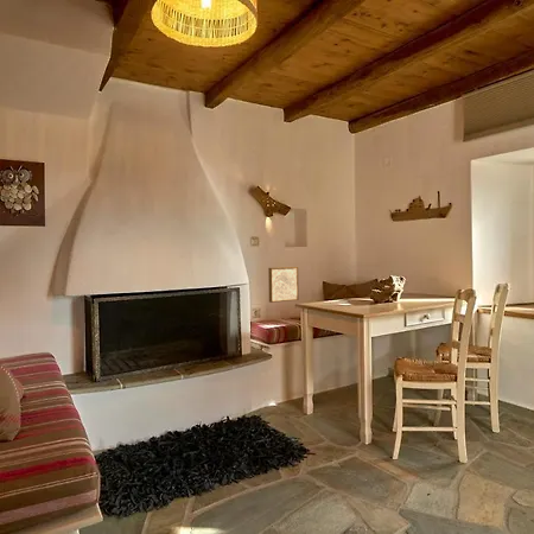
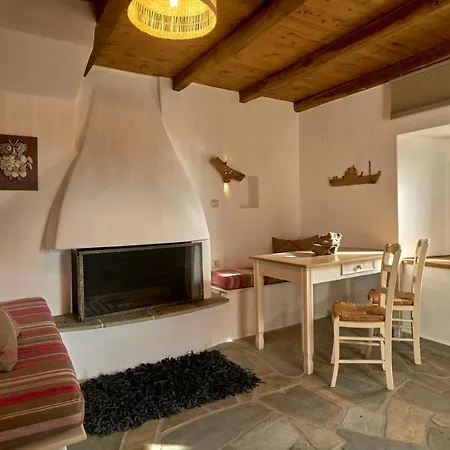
- wall art (284, 284)
